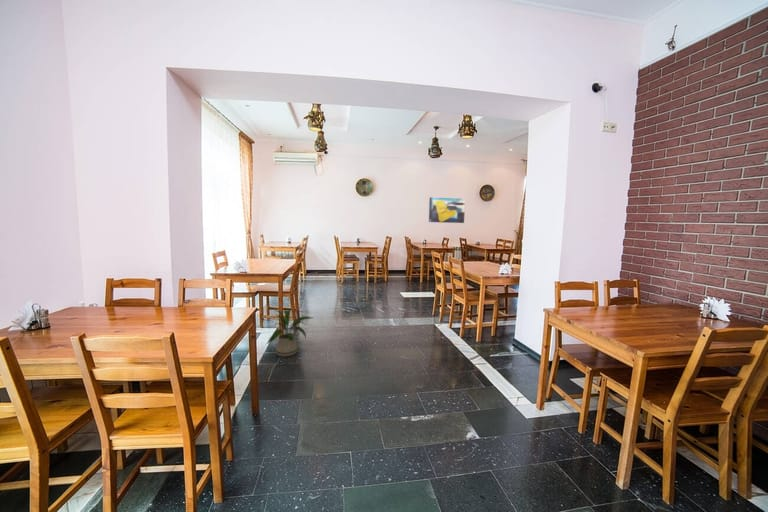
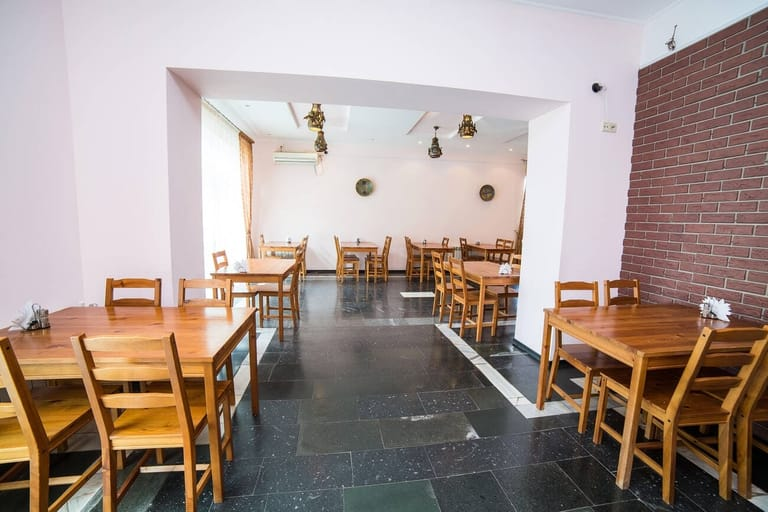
- house plant (290, 330)
- wall art (447, 210)
